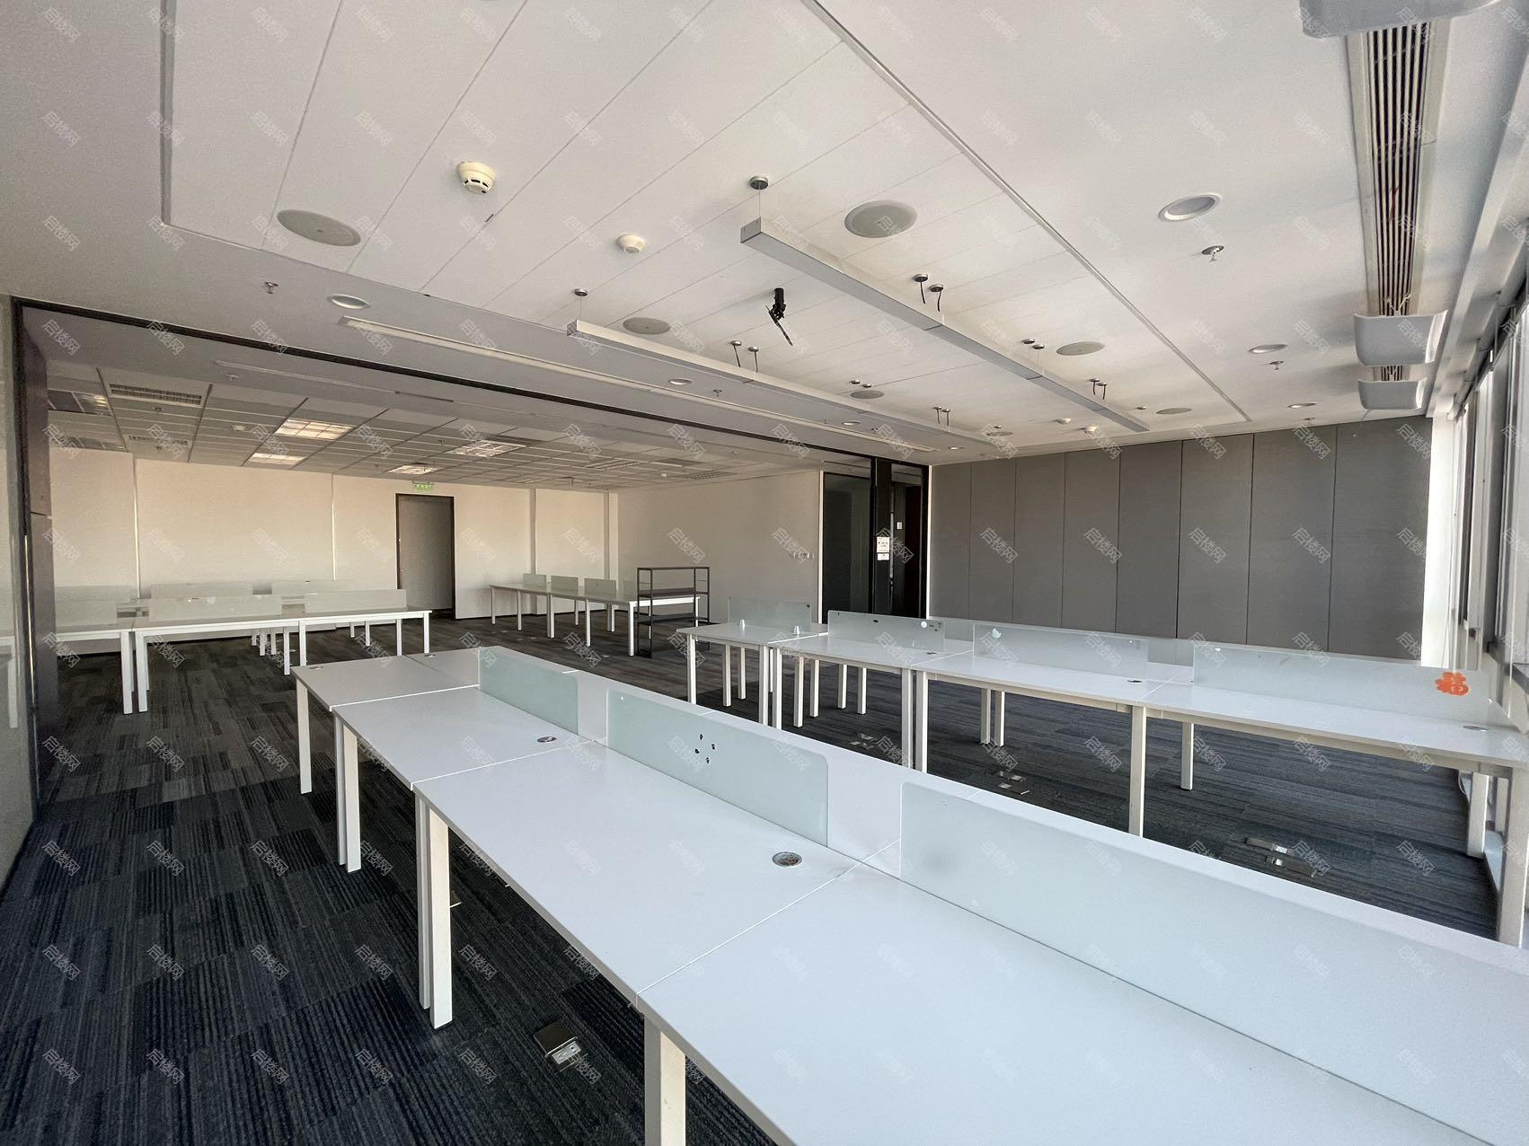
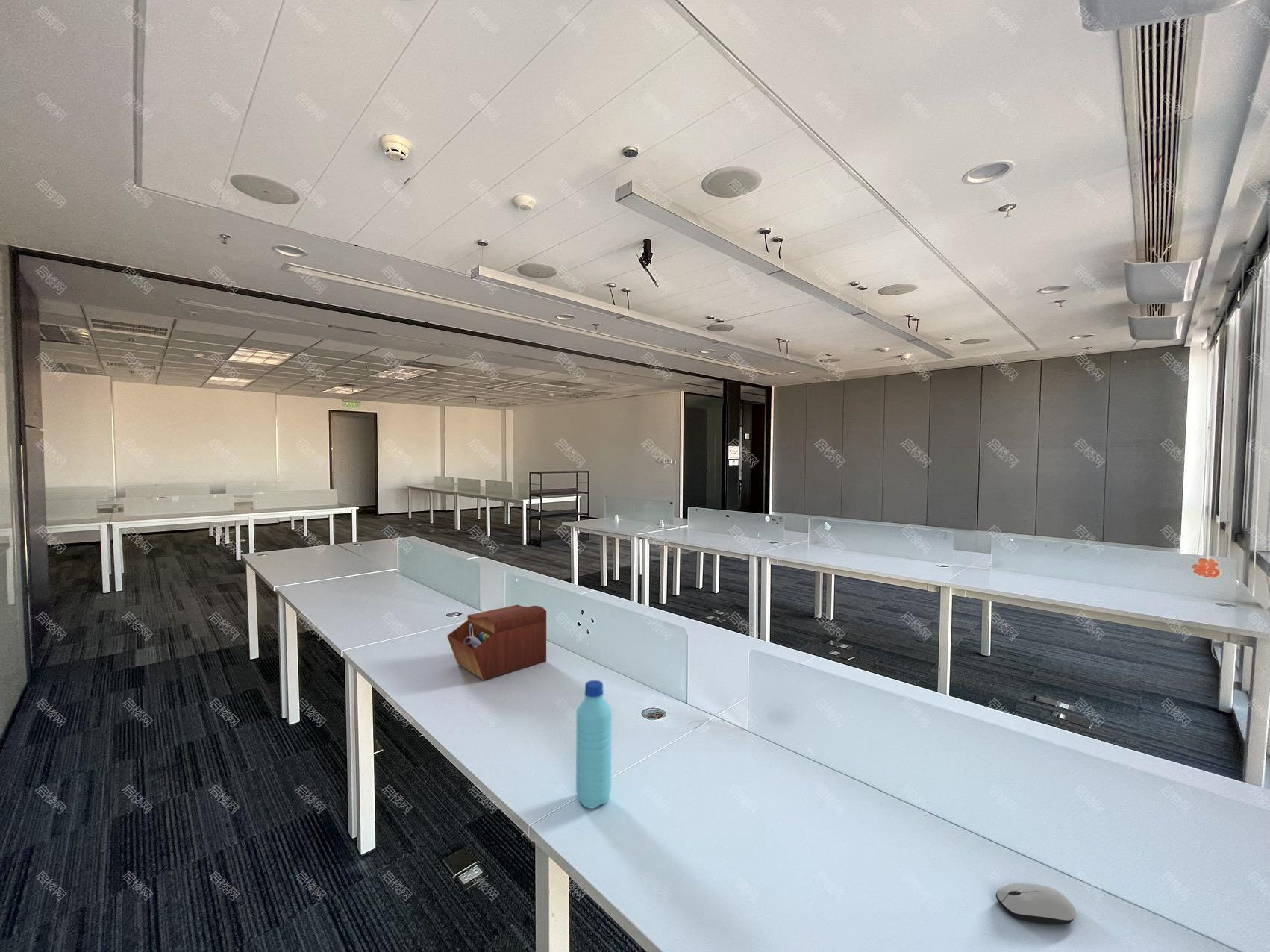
+ computer mouse (1035, 899)
+ sewing box (496, 636)
+ water bottle (593, 742)
